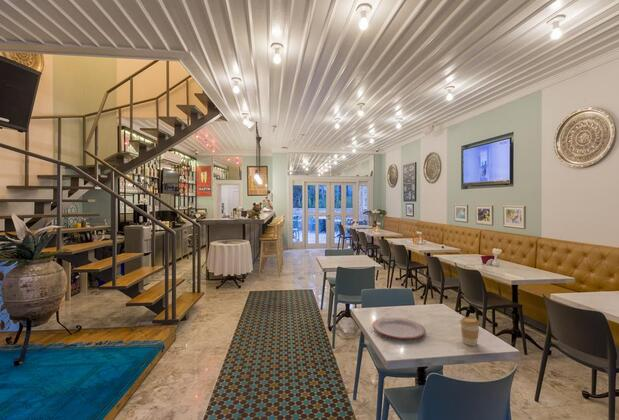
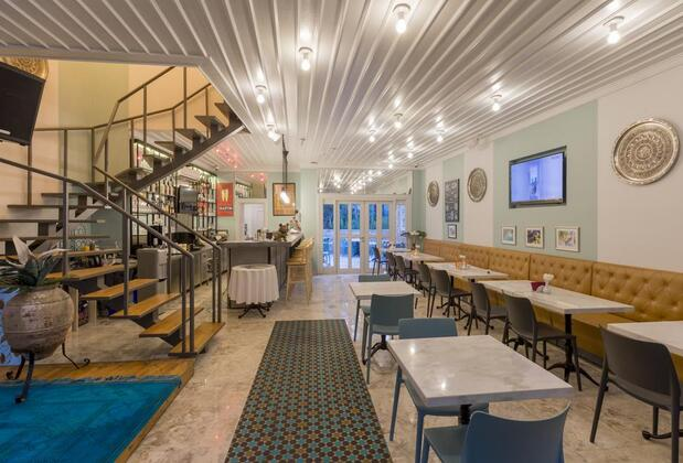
- plate (398, 328)
- coffee cup (469, 330)
